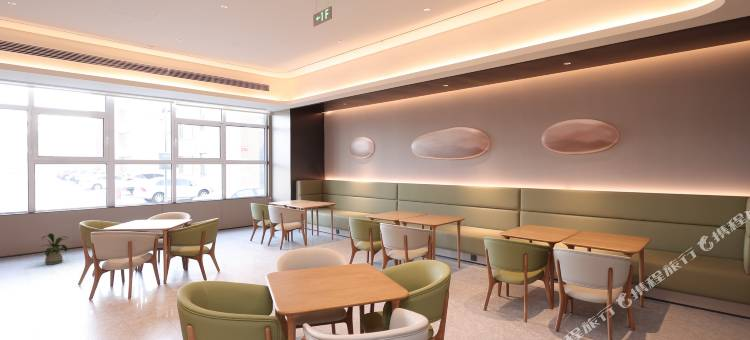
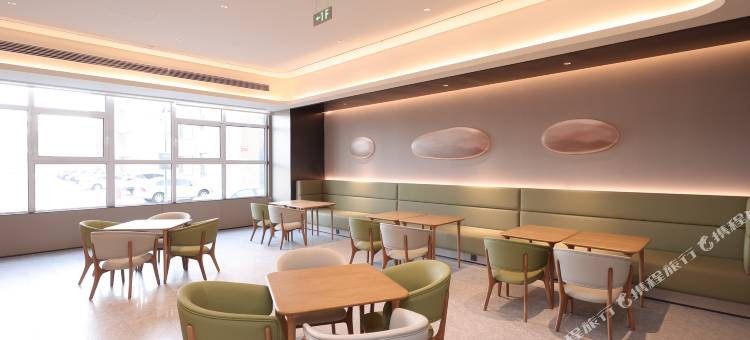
- house plant (57, 246)
